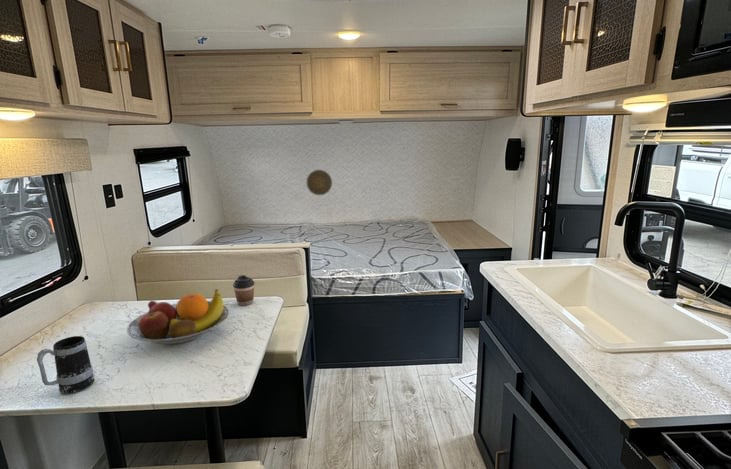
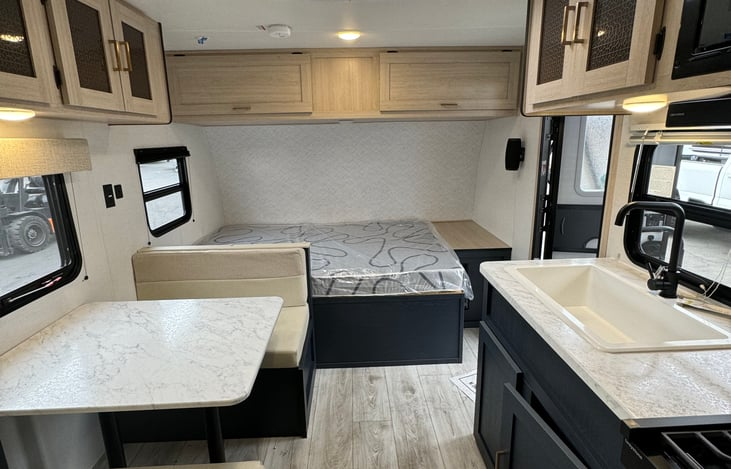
- coffee cup (244, 290)
- fruit bowl (180, 314)
- decorative plate (319, 182)
- mug (65, 366)
